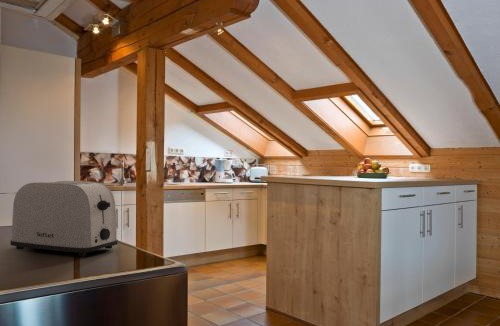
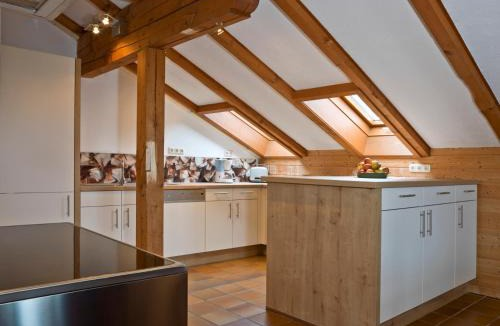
- toaster (66, 215)
